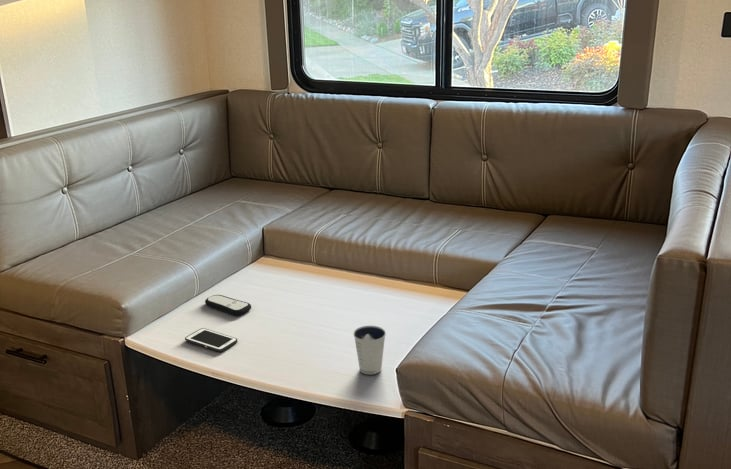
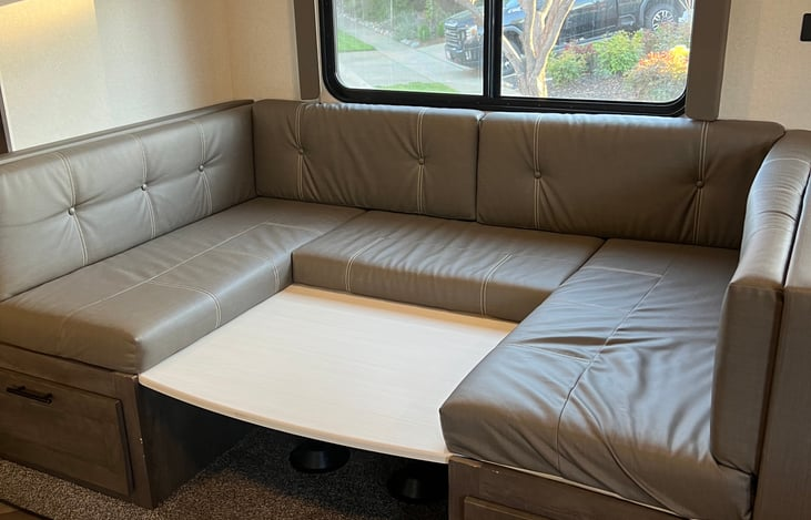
- dixie cup (370, 351)
- remote control (227, 304)
- cell phone (211, 339)
